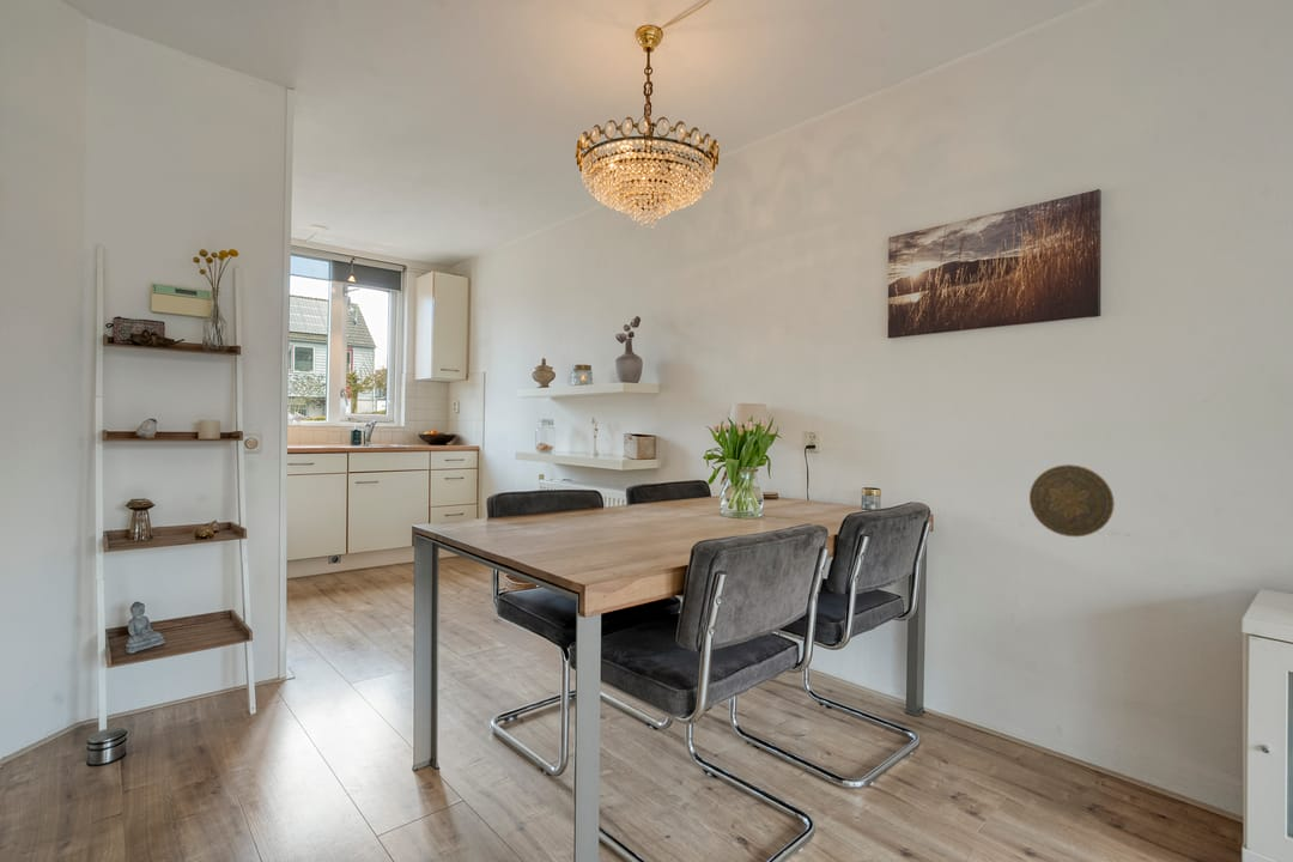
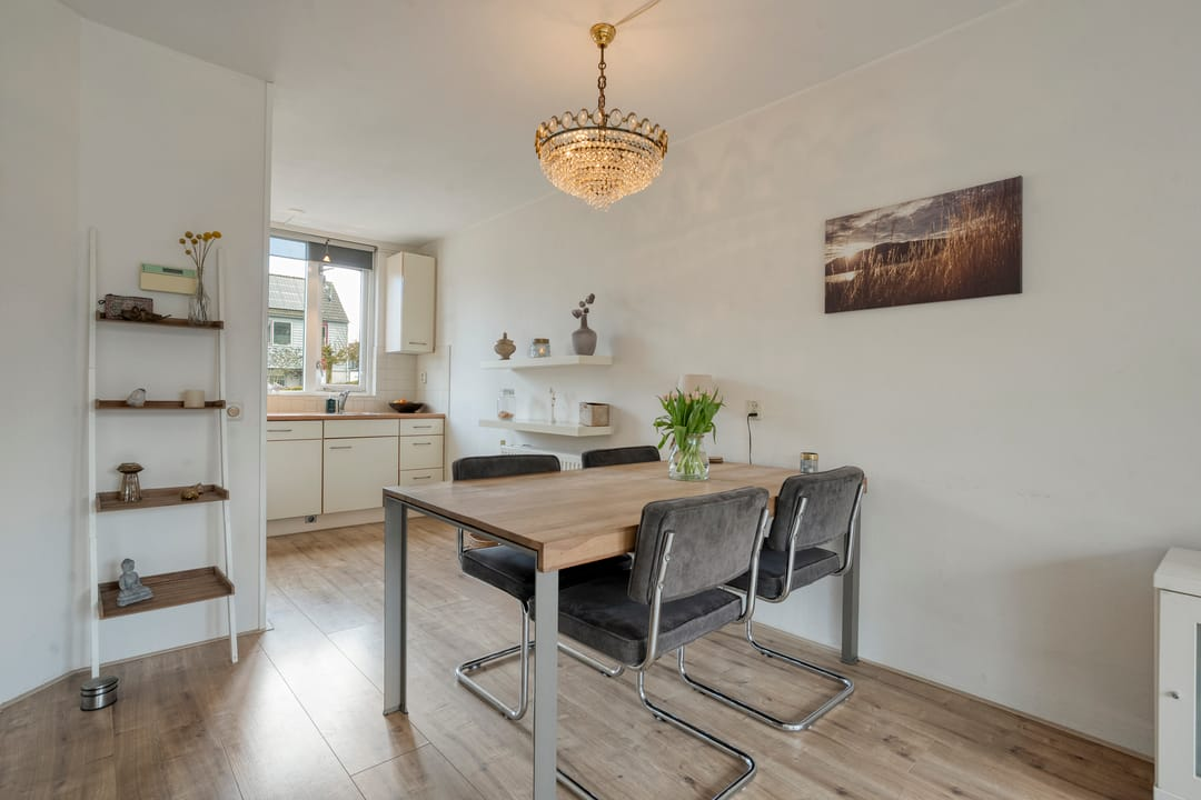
- decorative plate (1069, 500)
